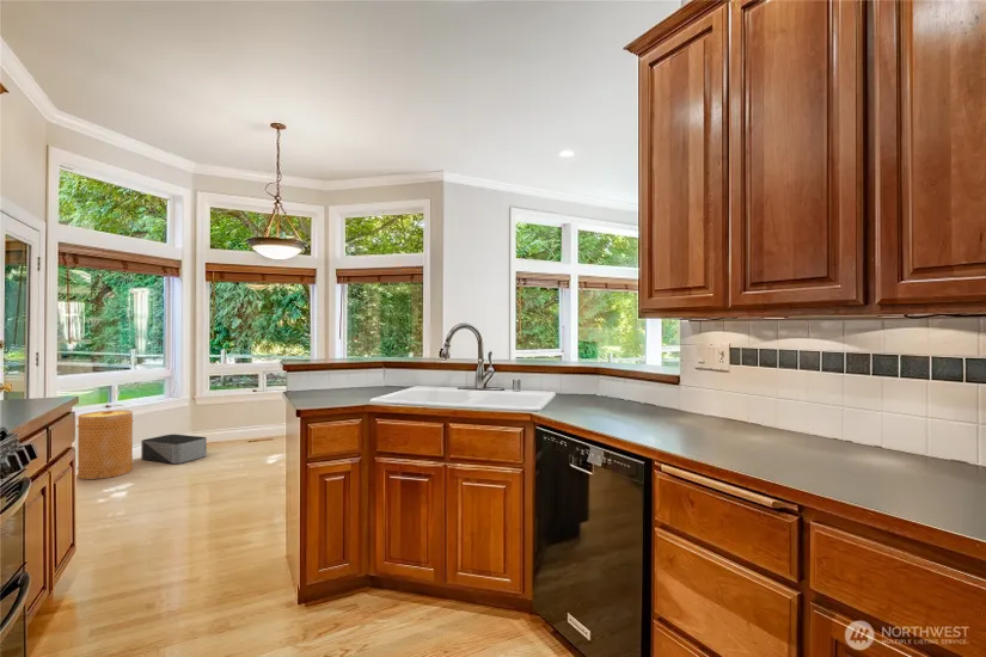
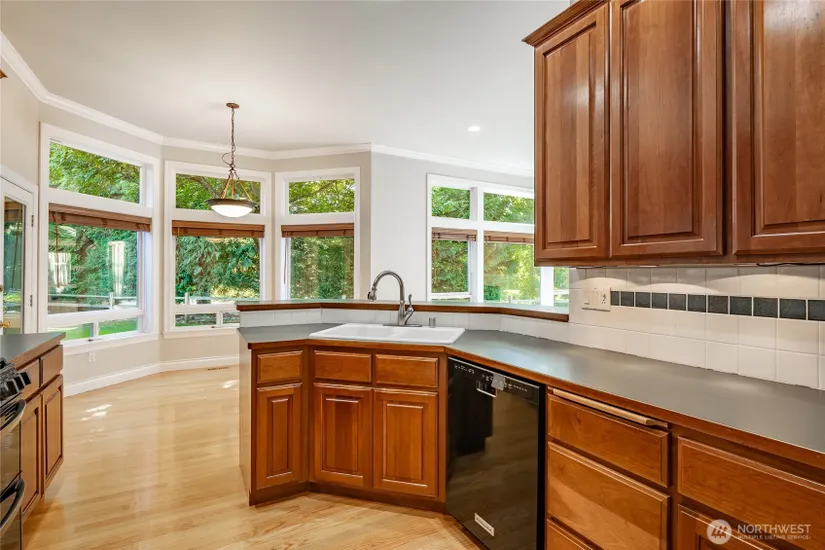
- basket (105, 443)
- storage bin (173, 448)
